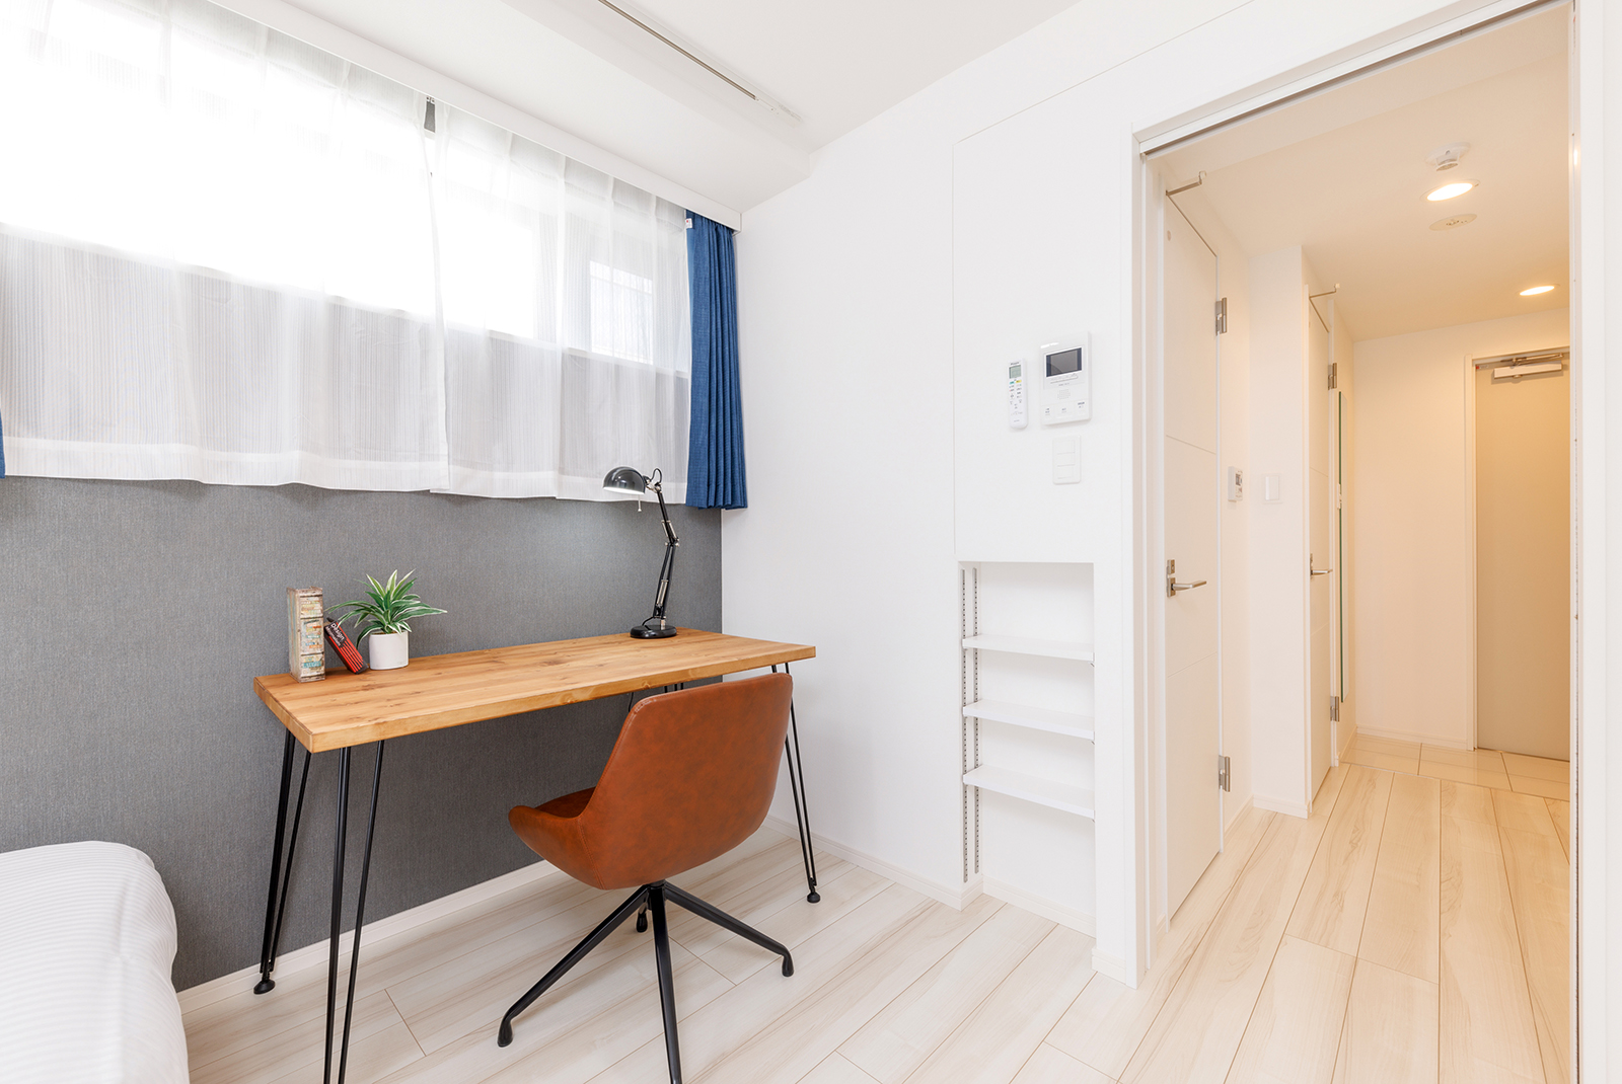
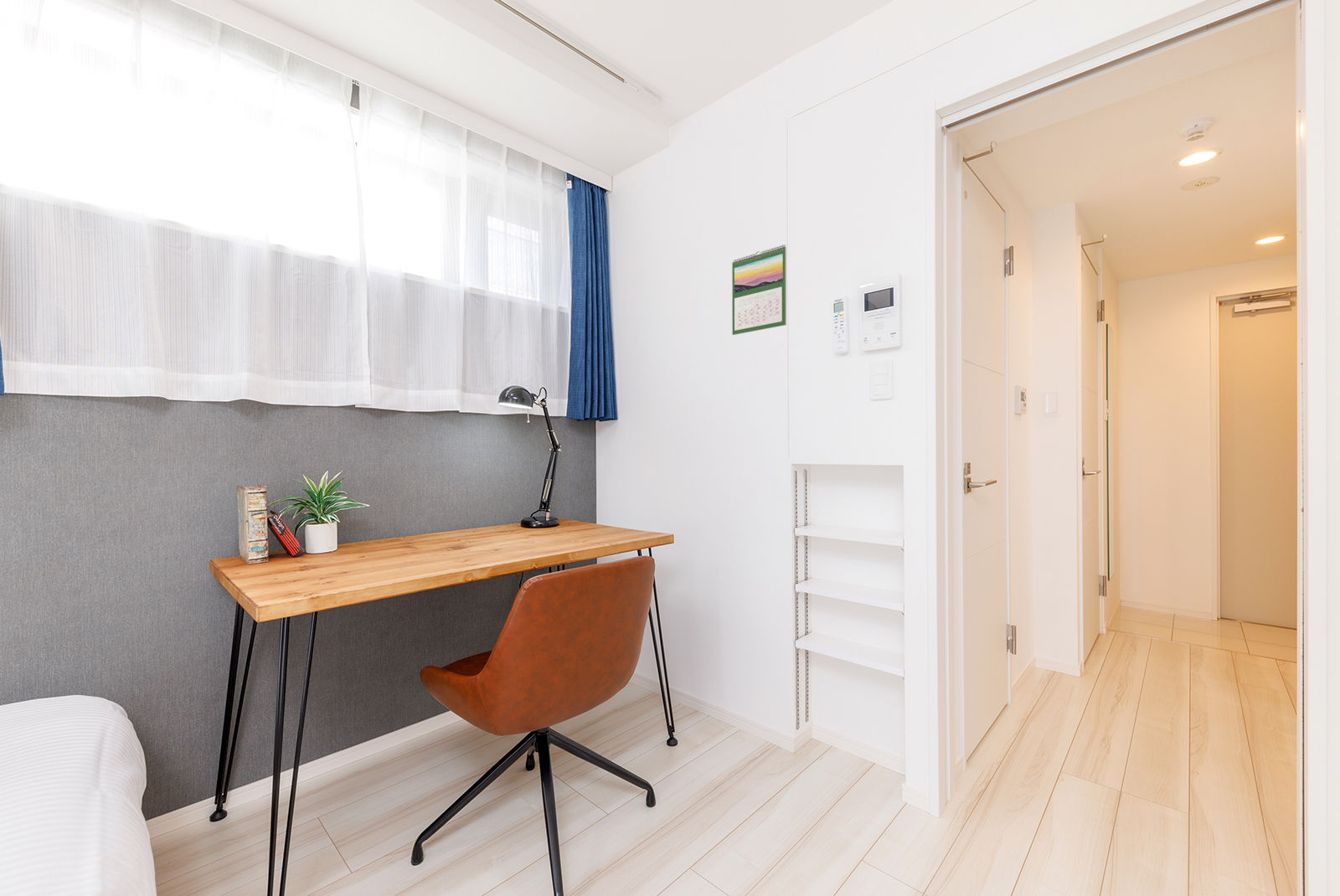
+ calendar (758, 291)
